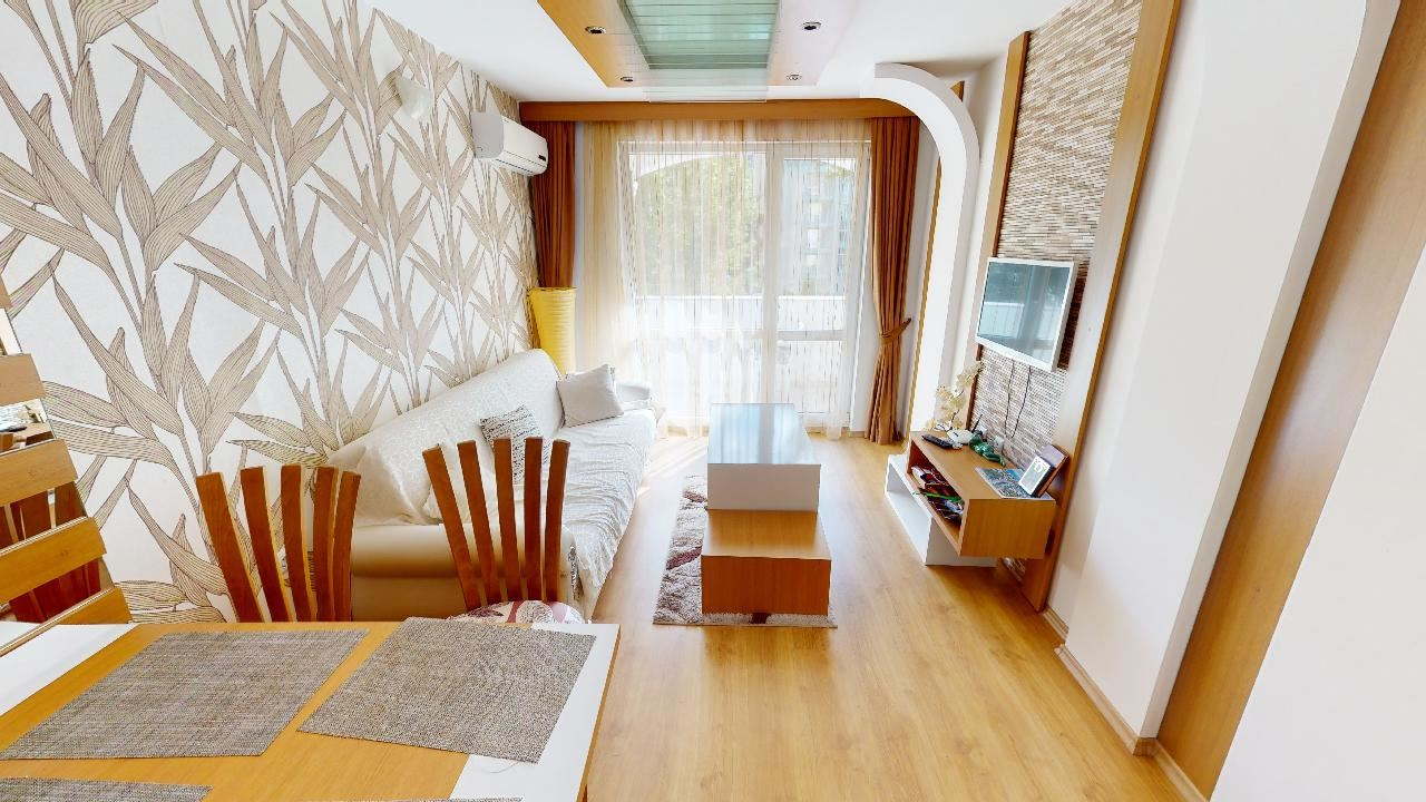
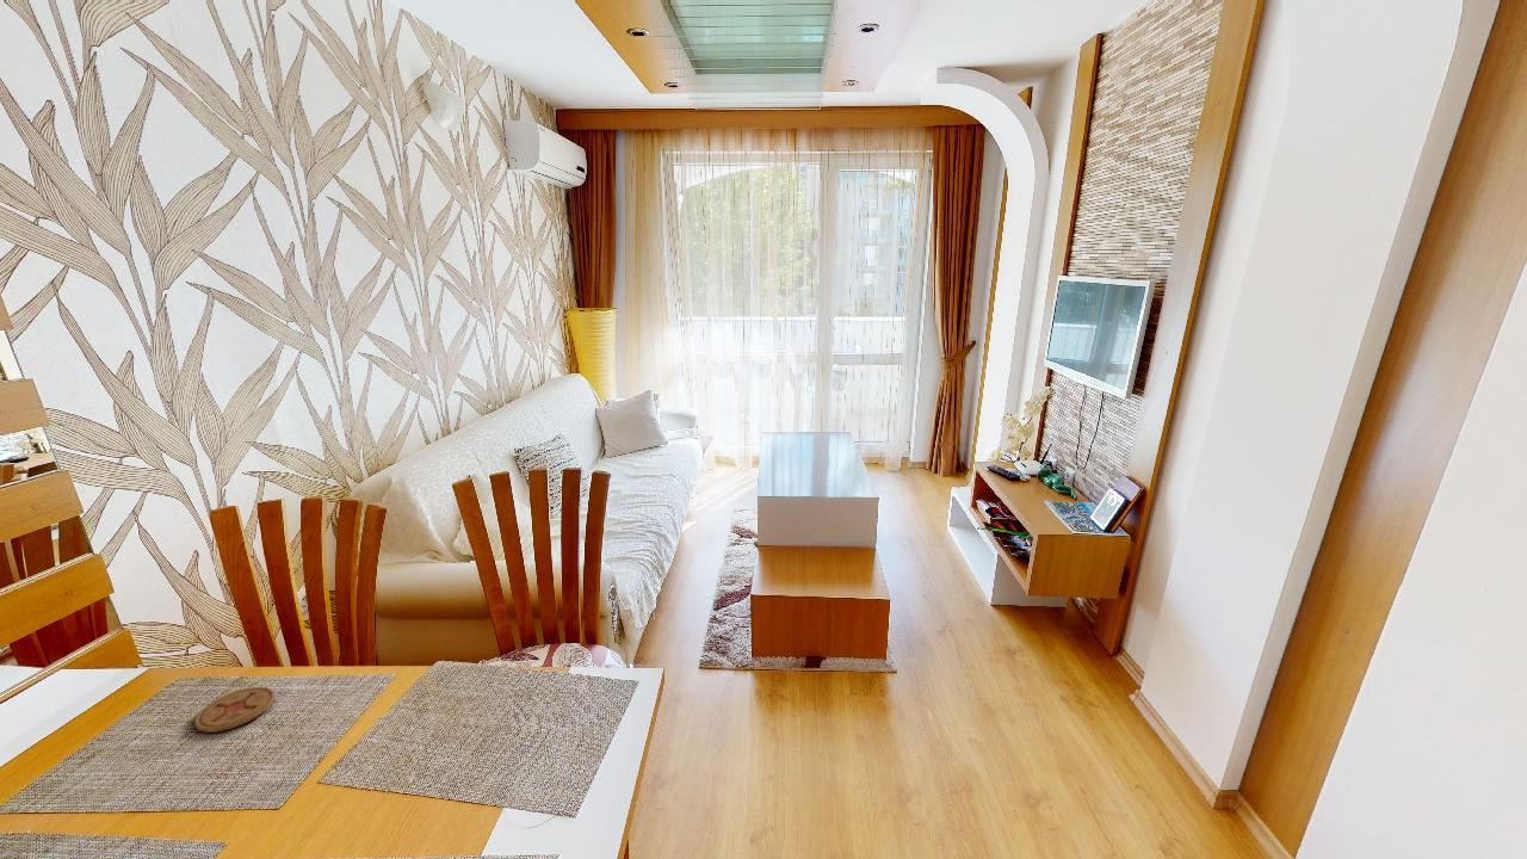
+ coaster (235, 707)
